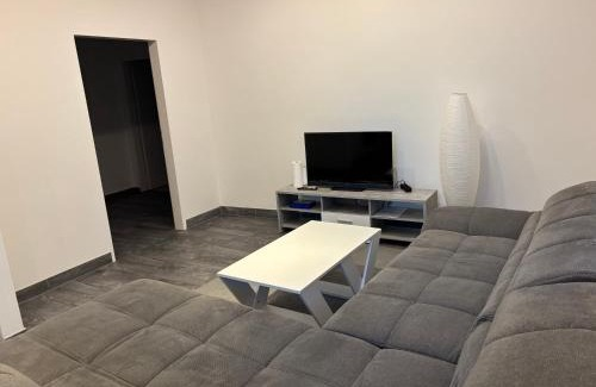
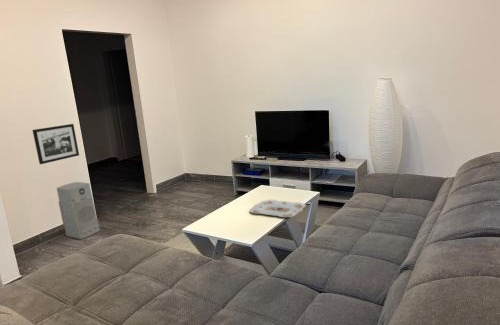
+ air purifier (77, 209)
+ picture frame (57, 143)
+ serving tray (277, 208)
